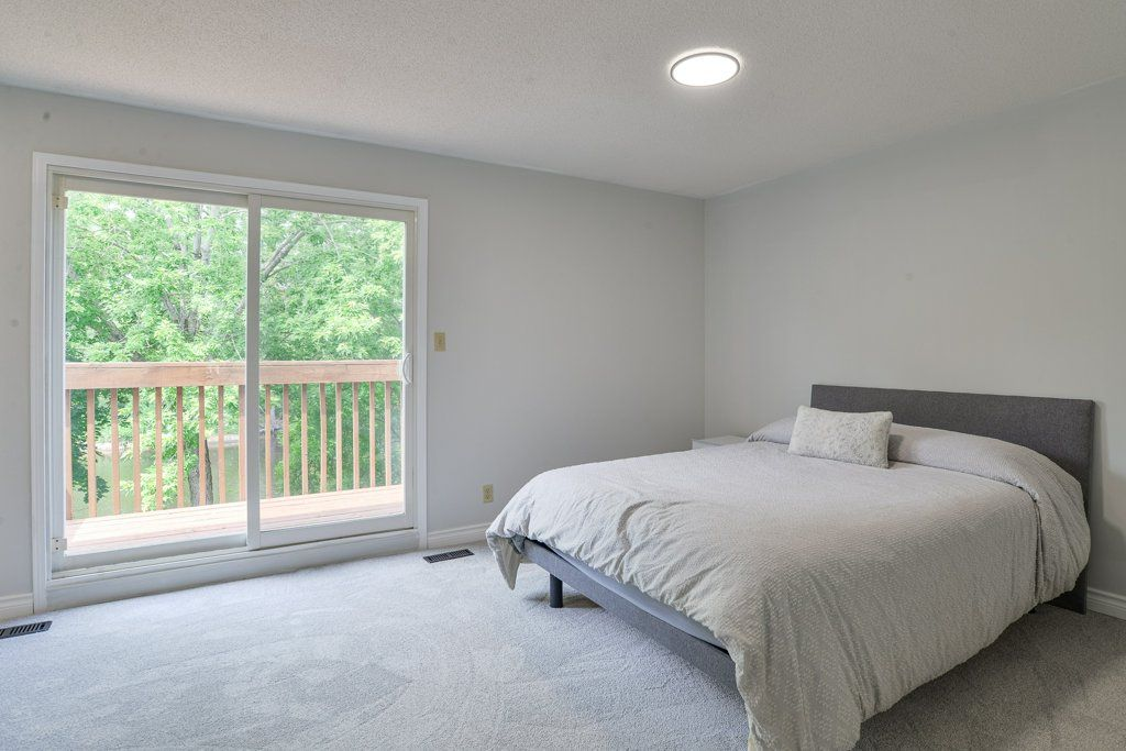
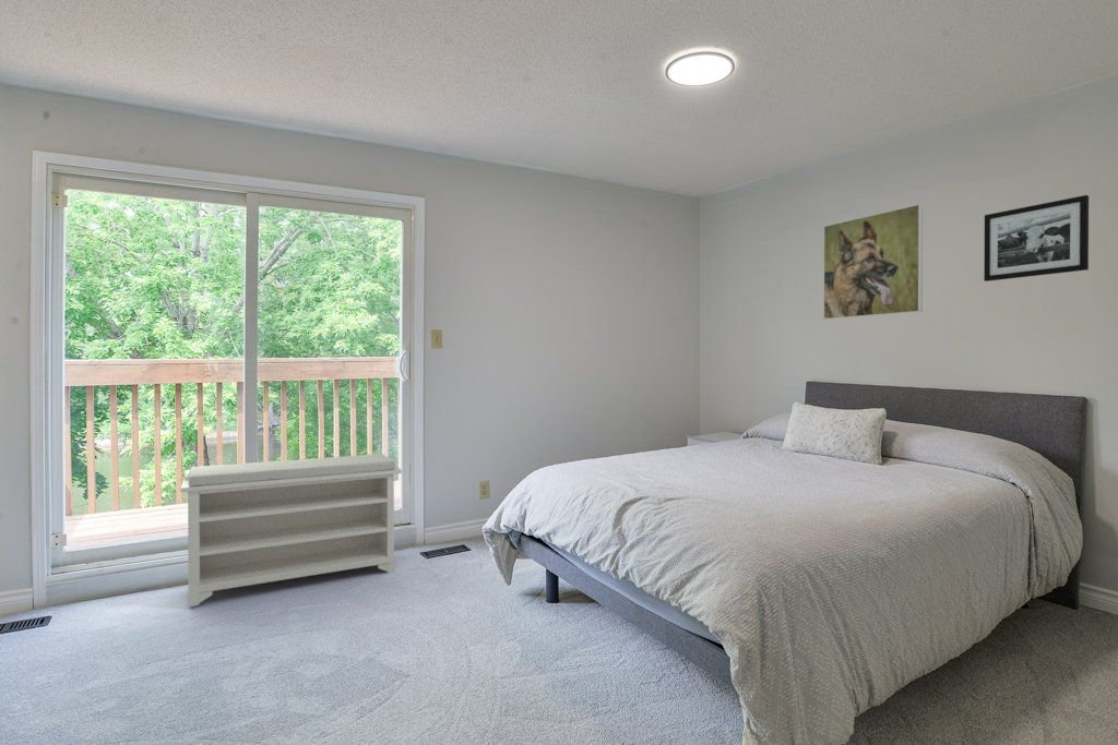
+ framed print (869, 265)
+ picture frame (1033, 240)
+ bench (296, 520)
